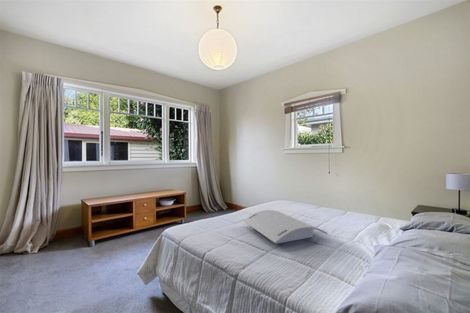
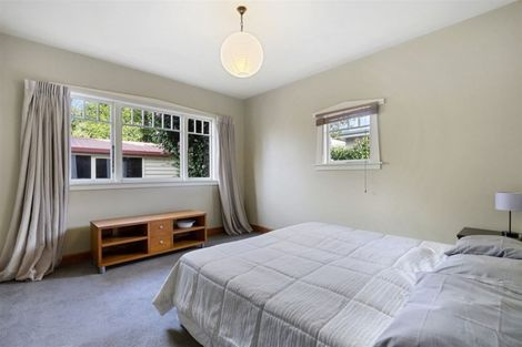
- serving tray (281, 225)
